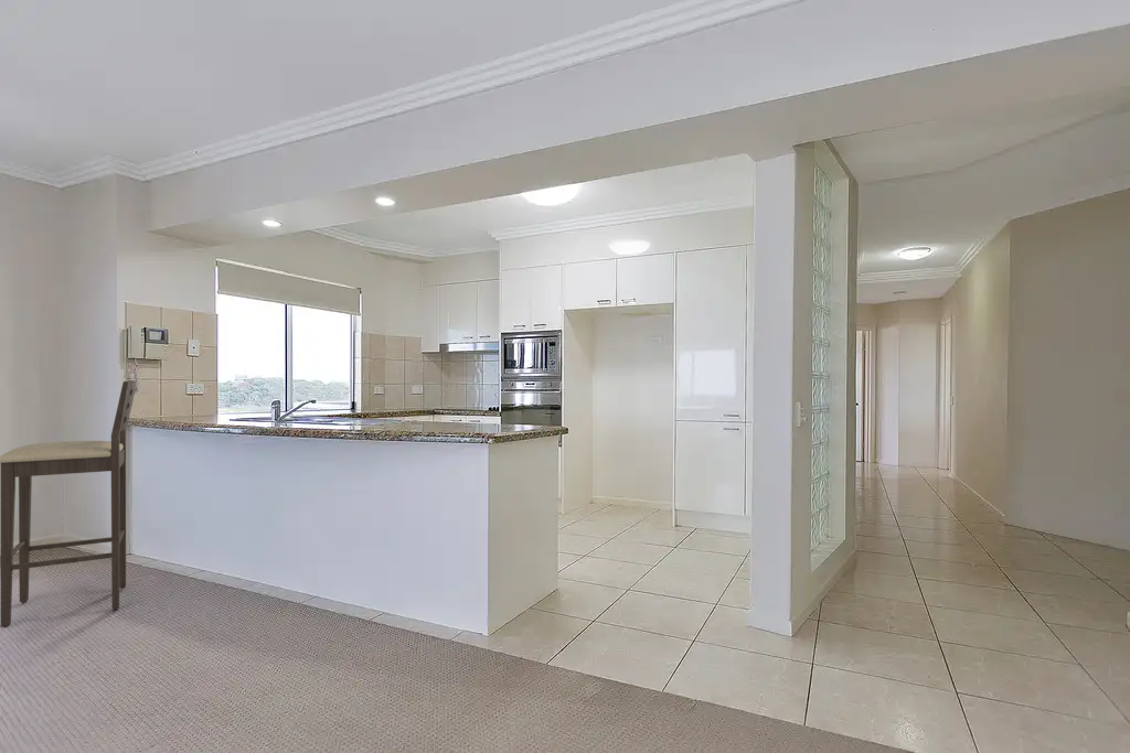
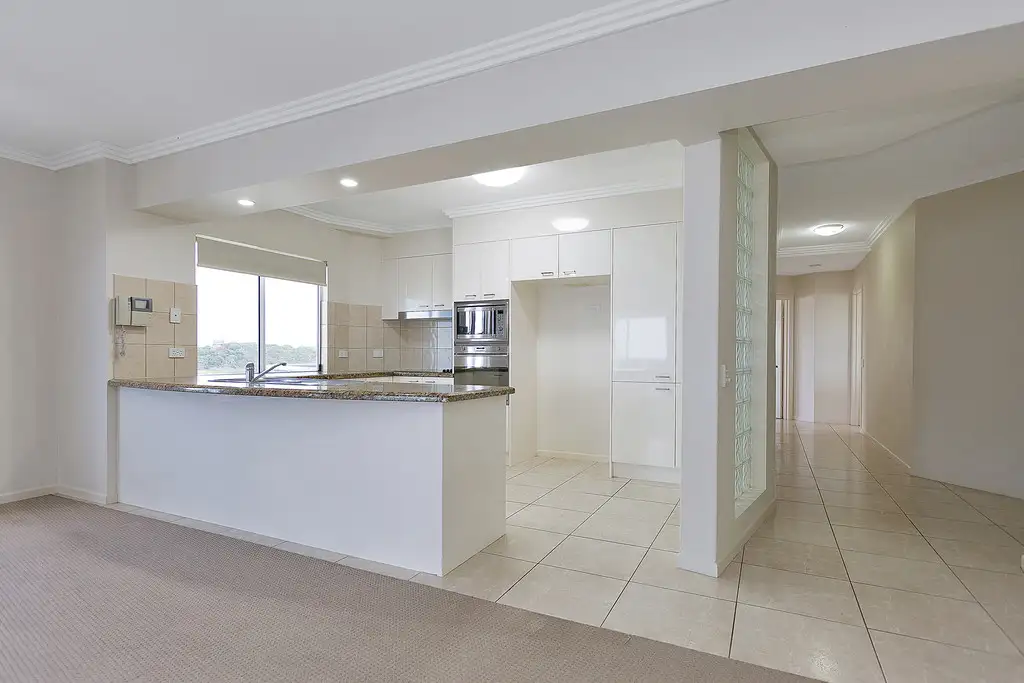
- bar stool (71, 473)
